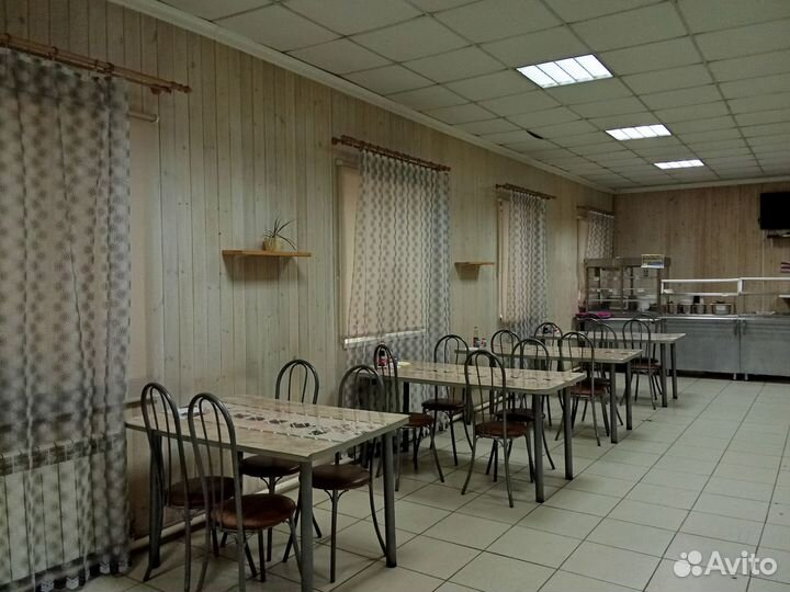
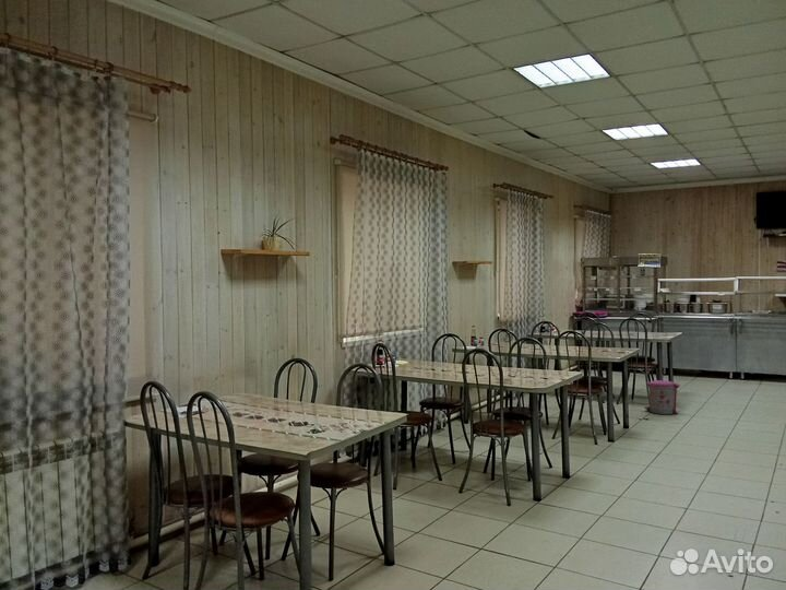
+ trash can (662, 397)
